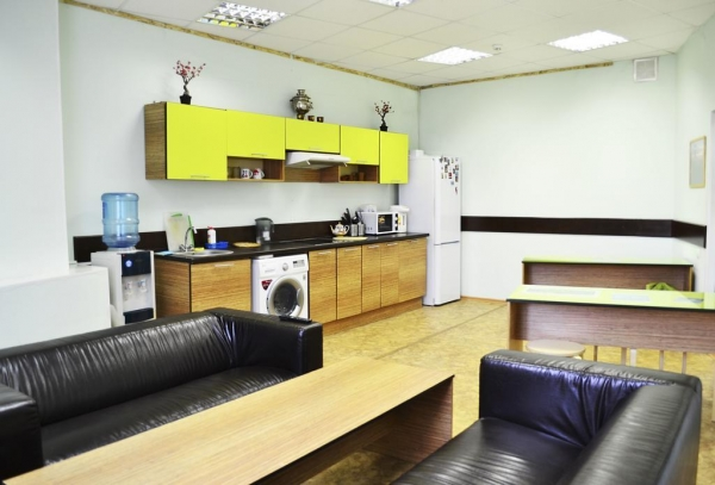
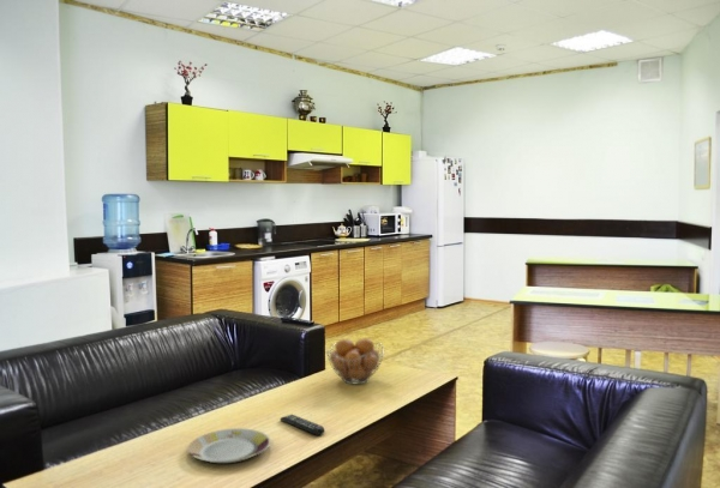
+ fruit basket (355, 359)
+ plate (229, 446)
+ remote control (301, 423)
